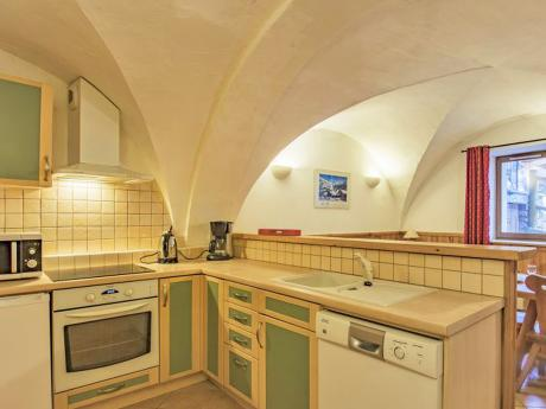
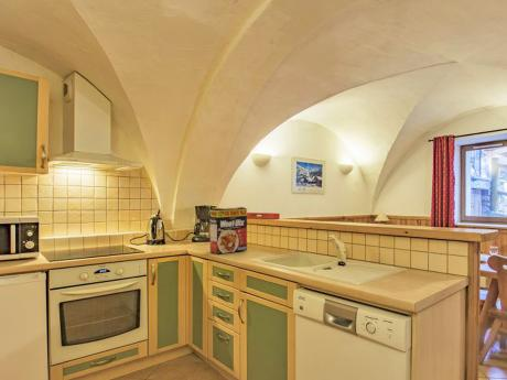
+ cereal box (228, 229)
